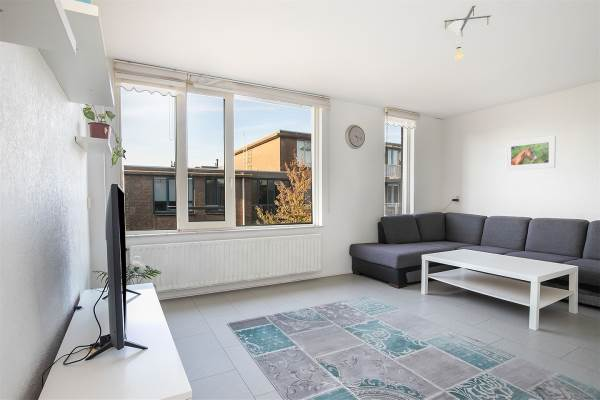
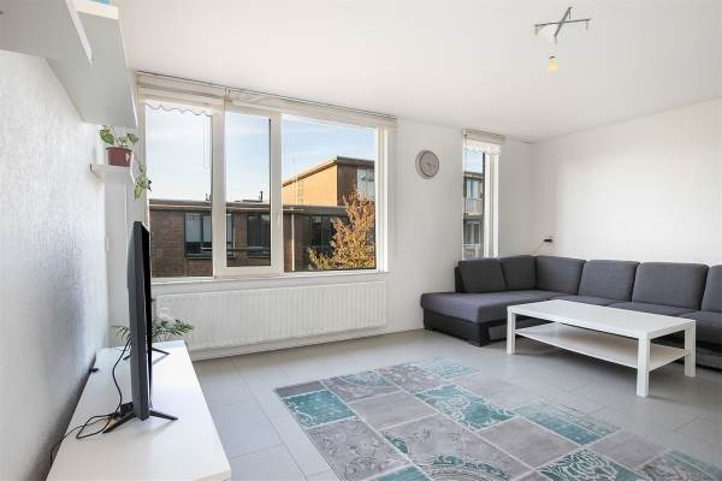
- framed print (529, 154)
